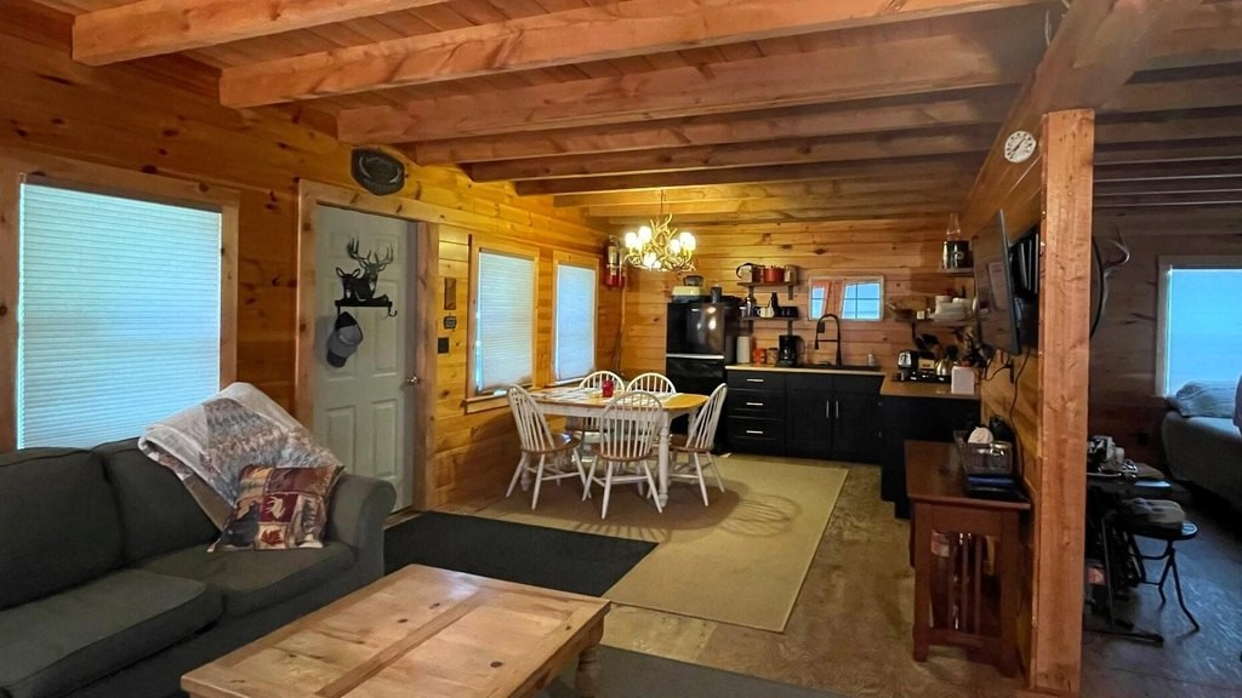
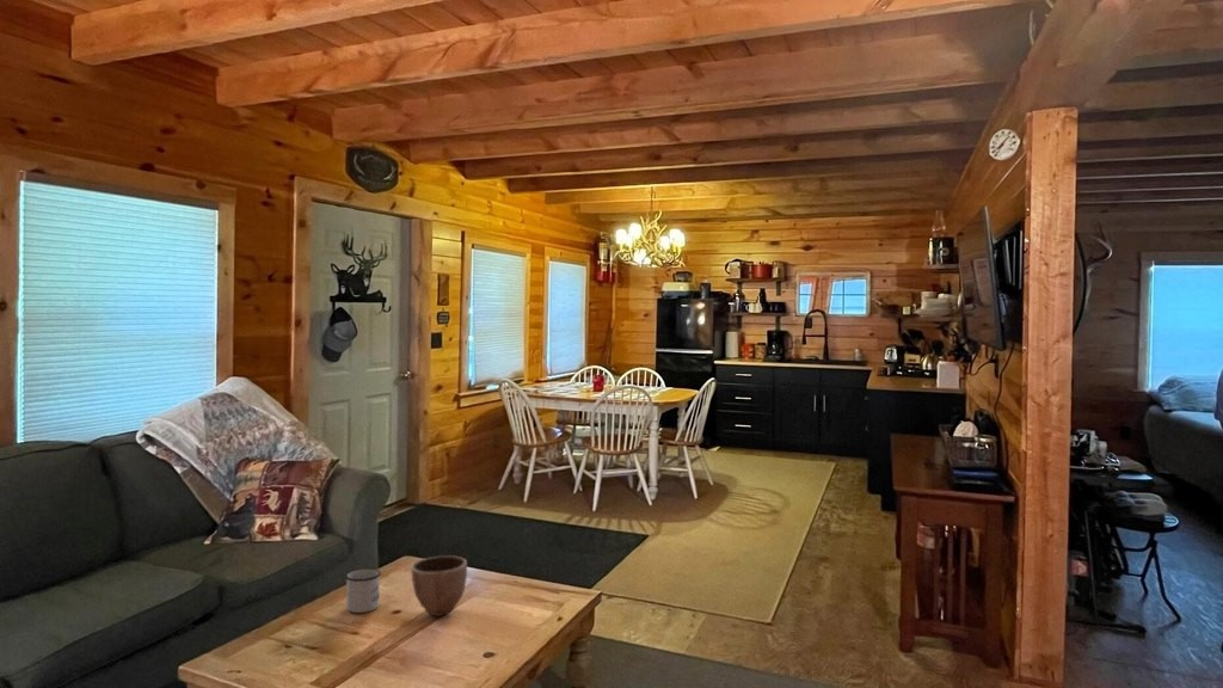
+ mug (363, 588)
+ decorative bowl (438, 588)
